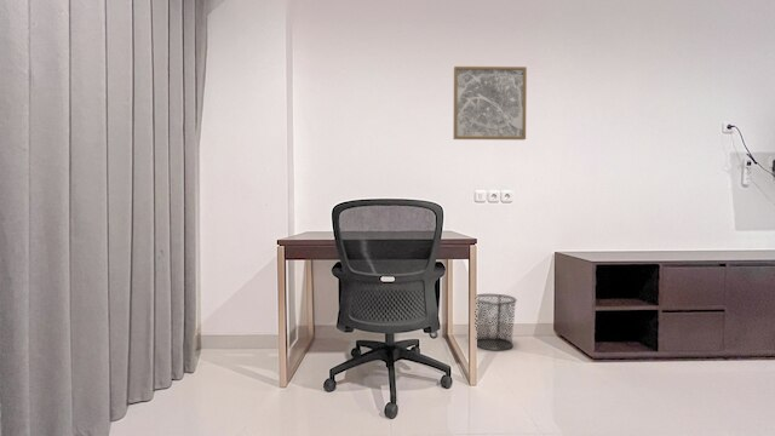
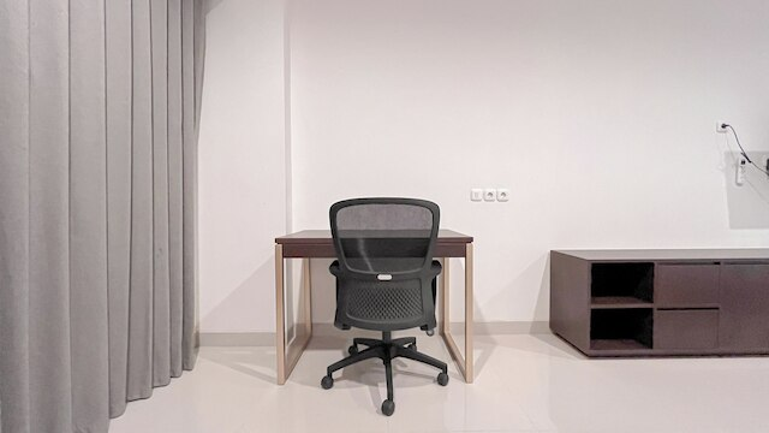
- wall art (489, 103)
- waste bin (493, 321)
